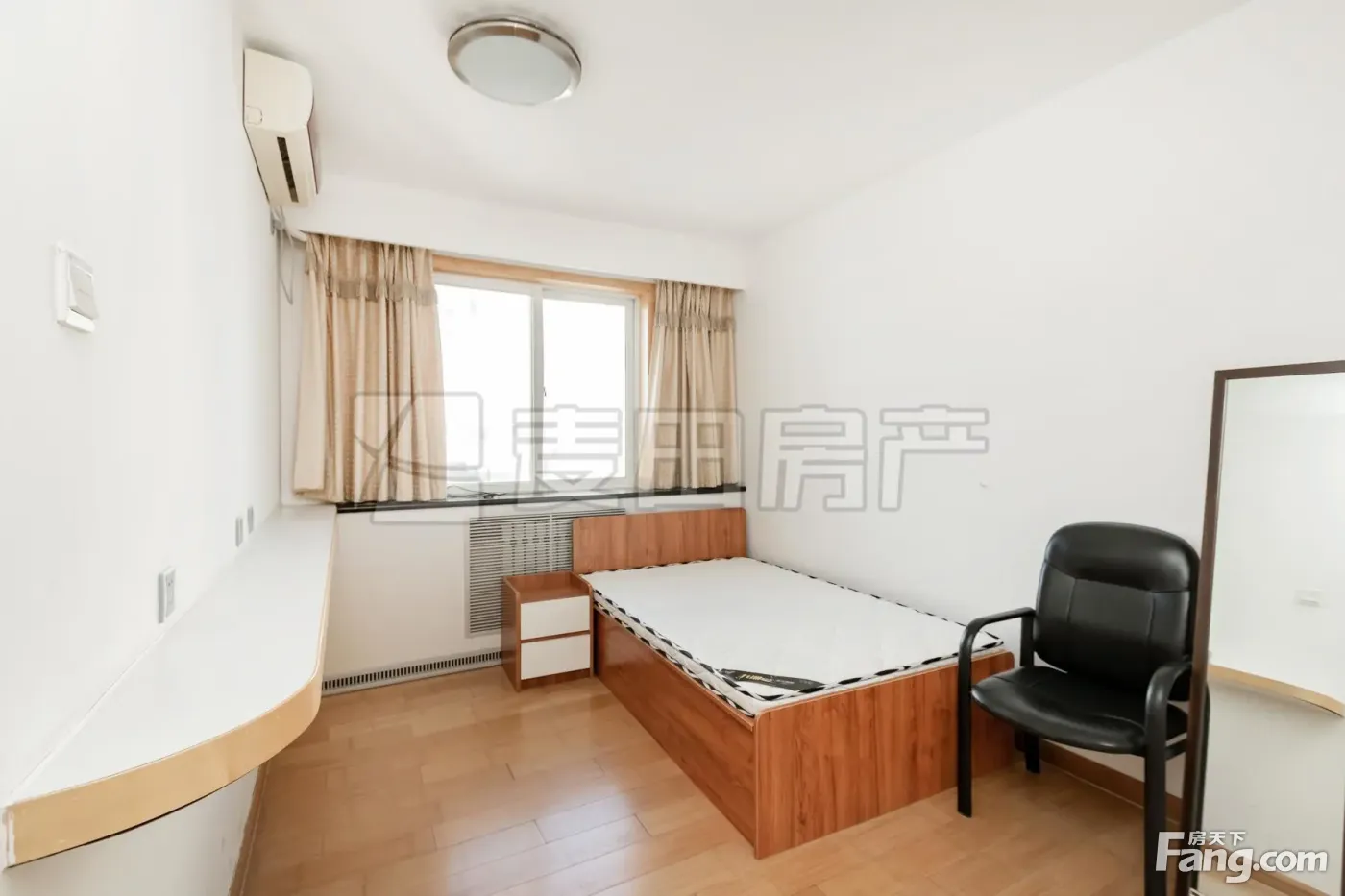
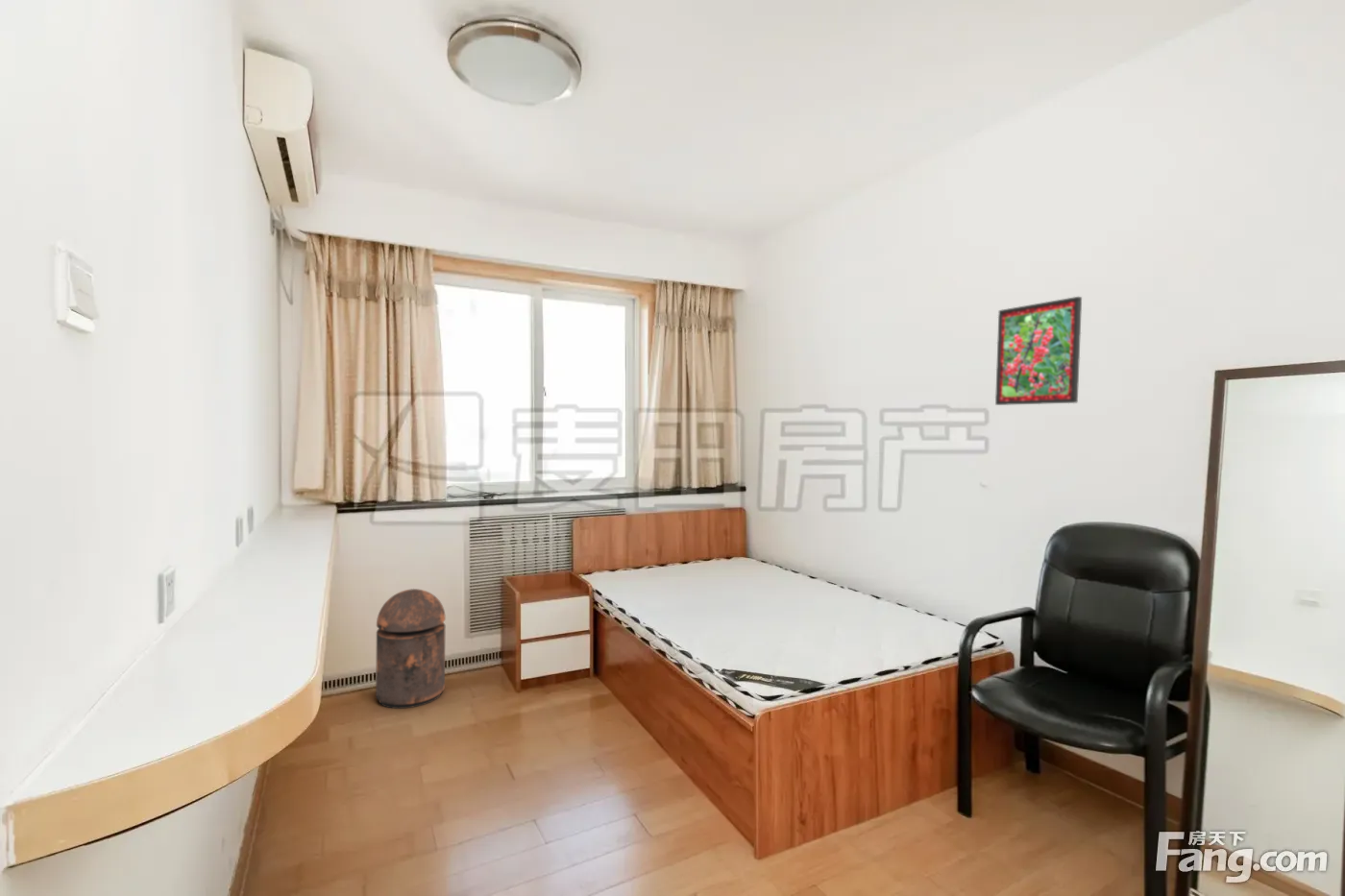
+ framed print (1036, 353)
+ trash can (411, 642)
